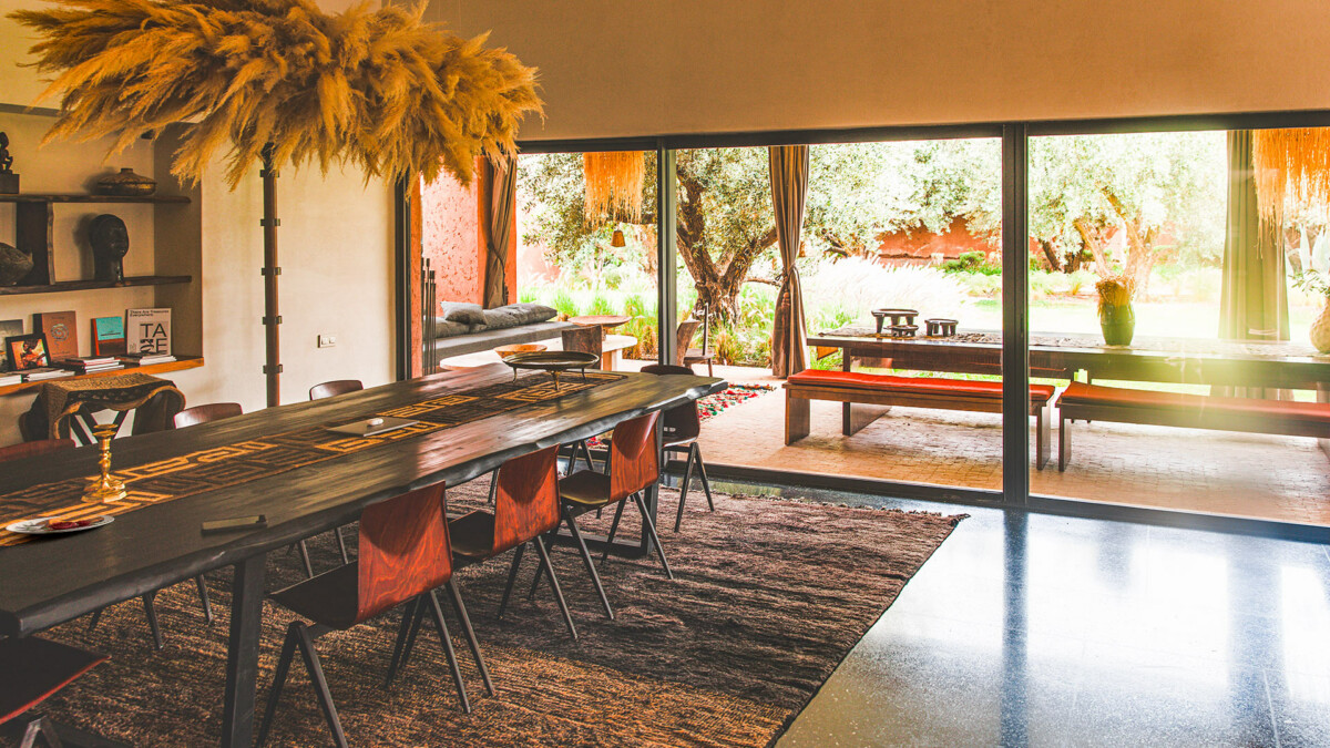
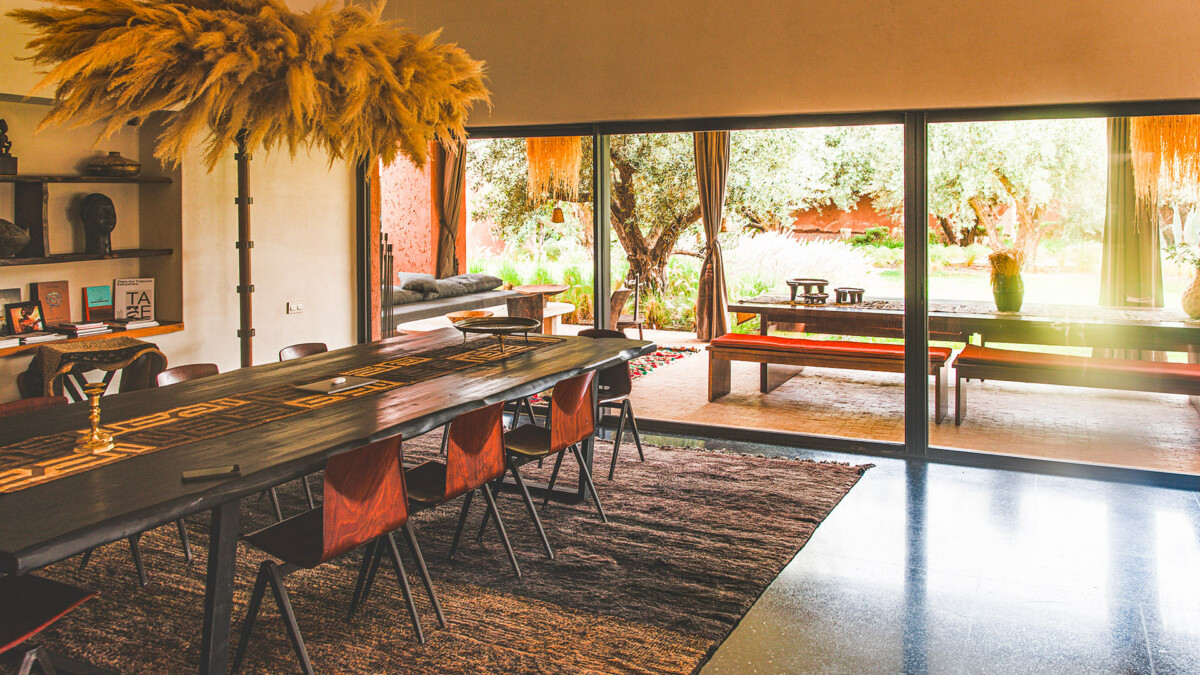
- plate (61, 522)
